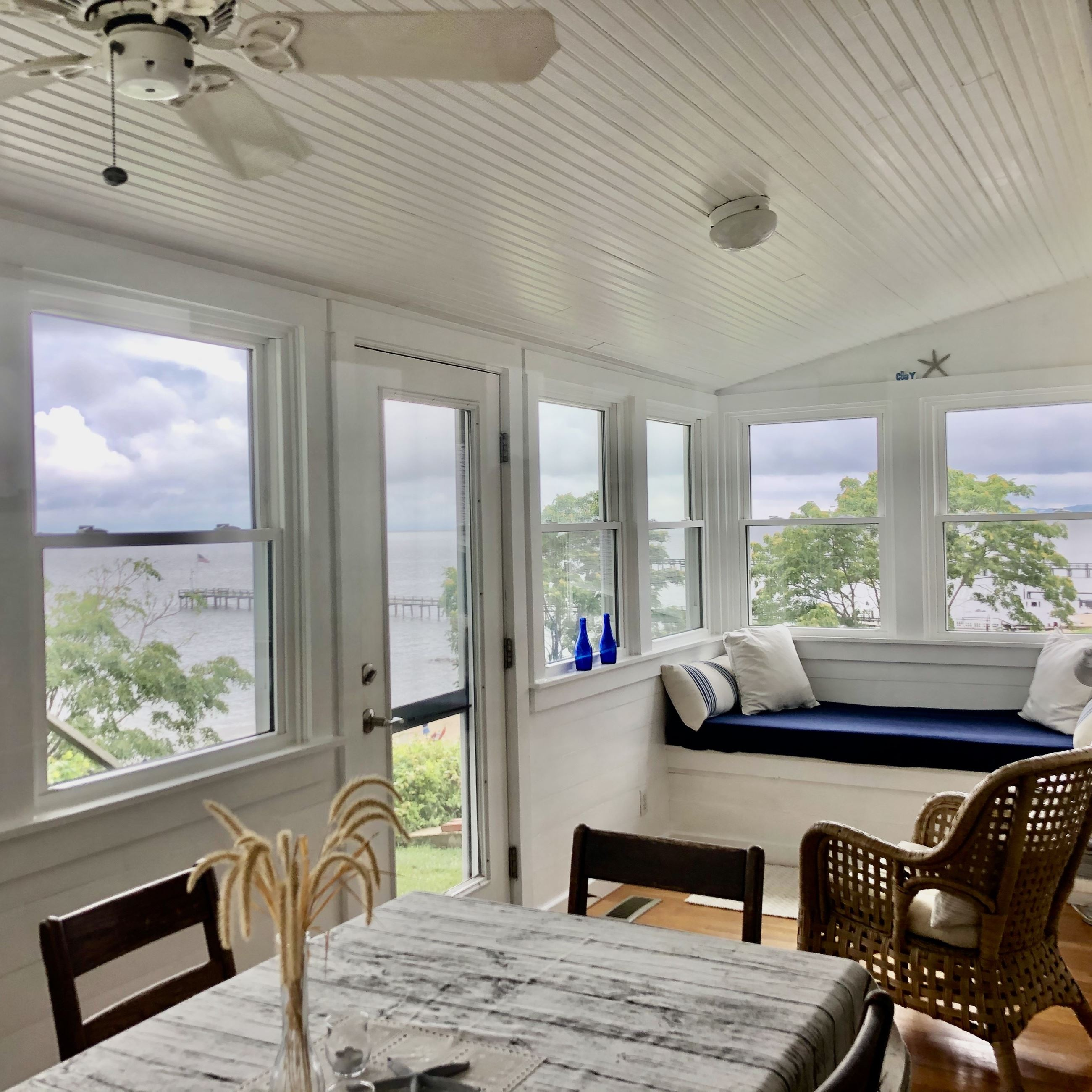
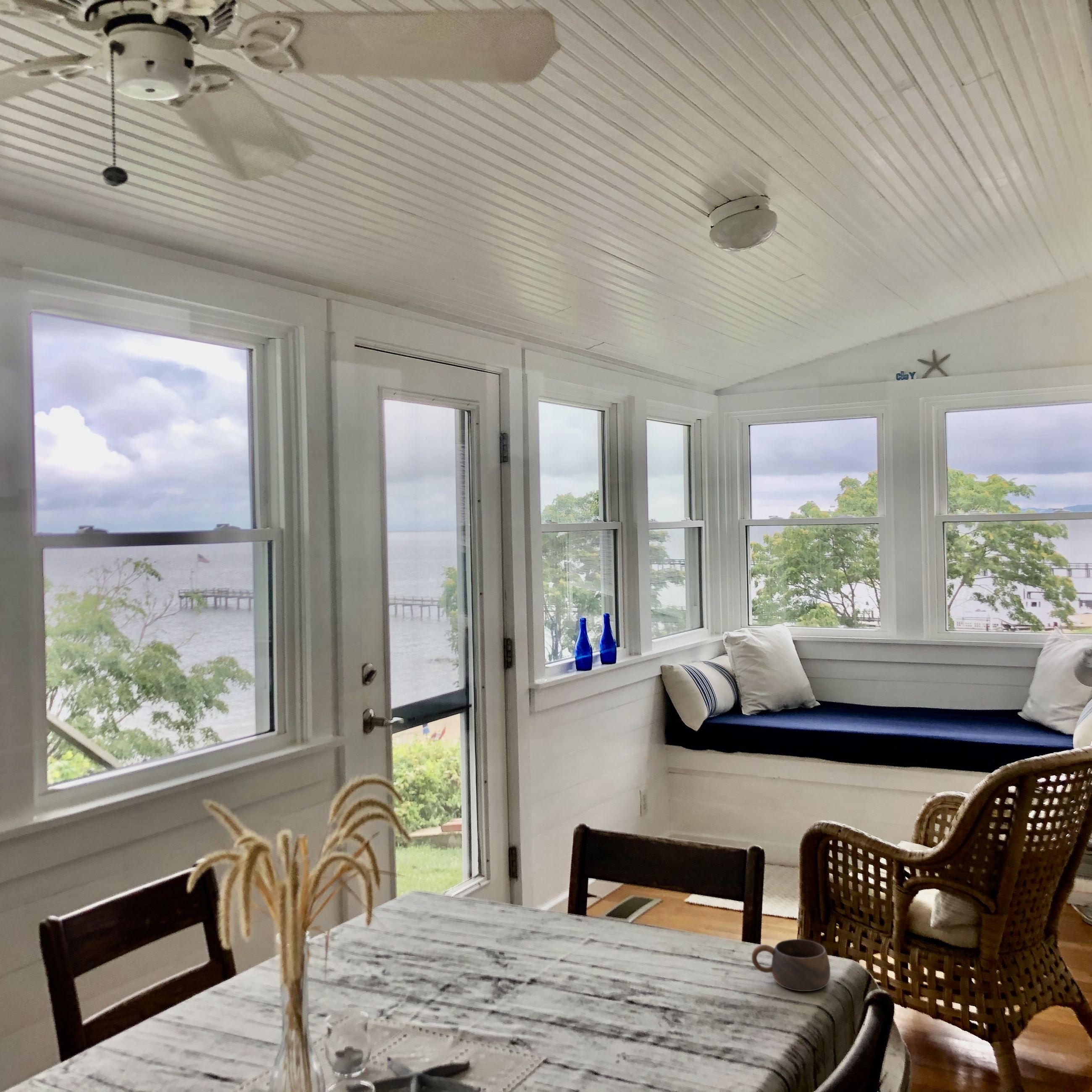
+ cup (791, 962)
